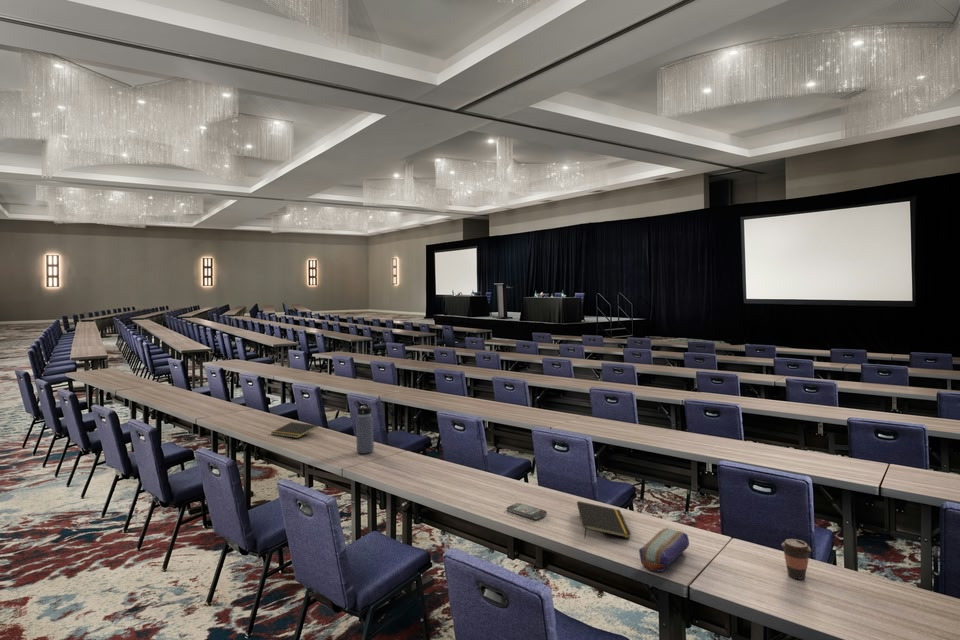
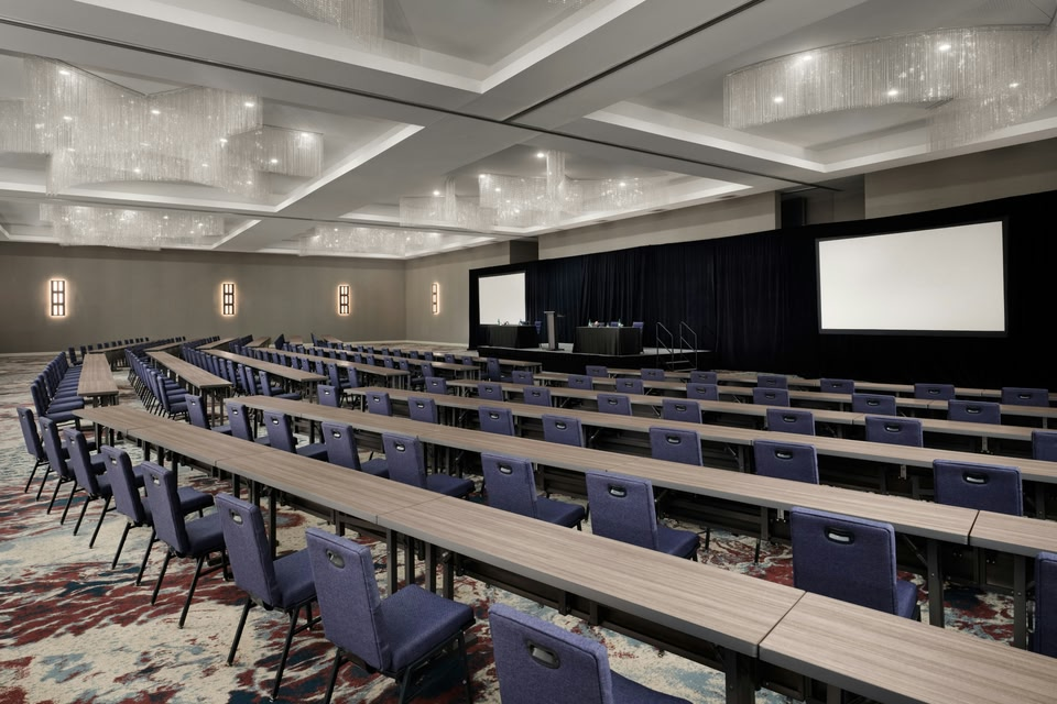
- smartphone (526, 511)
- water bottle (363, 426)
- notepad (602, 518)
- coffee cup (796, 559)
- notepad (294, 429)
- pencil case (665, 548)
